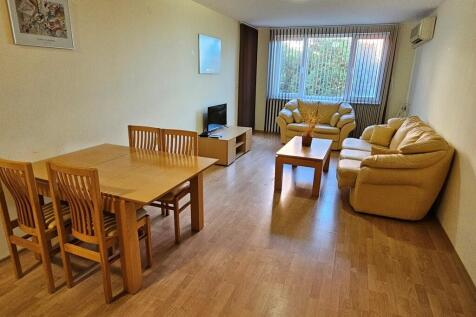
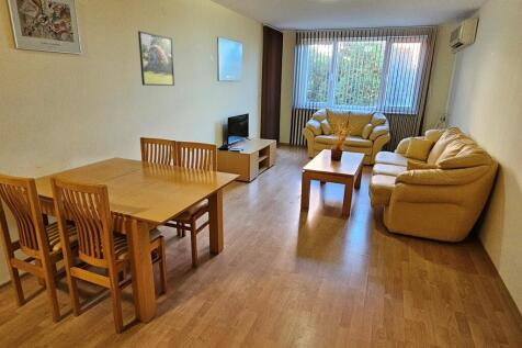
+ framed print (157, 60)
